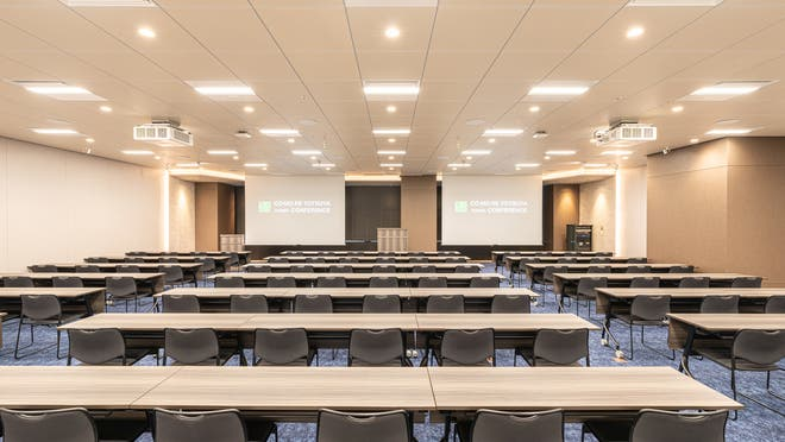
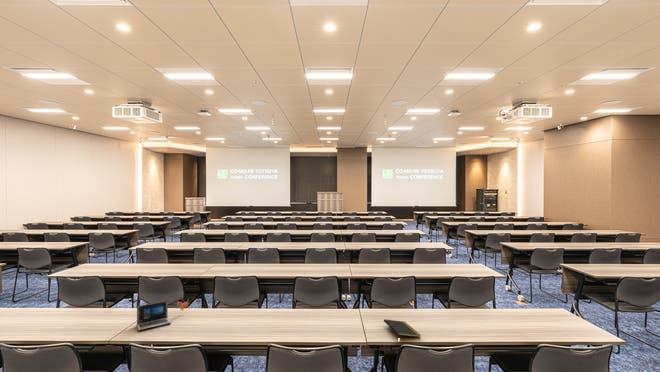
+ notepad (401, 327)
+ laptop (160, 311)
